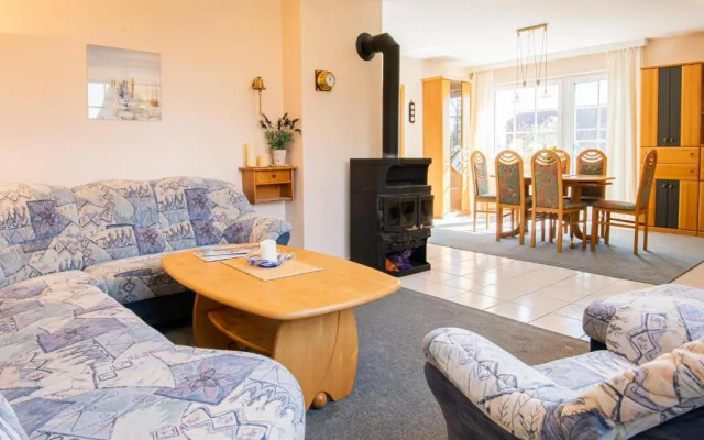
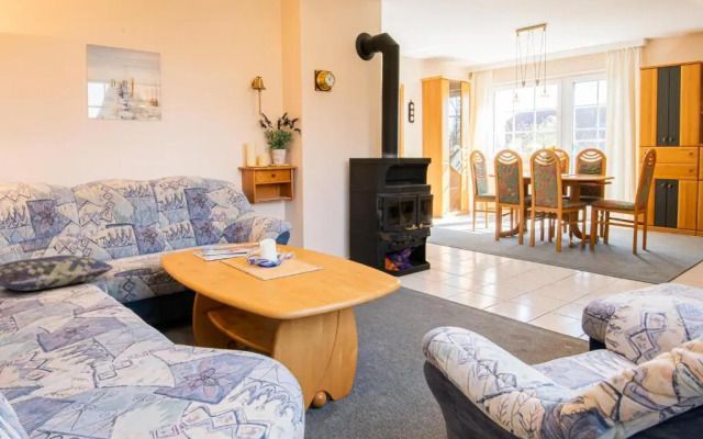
+ cushion (46, 271)
